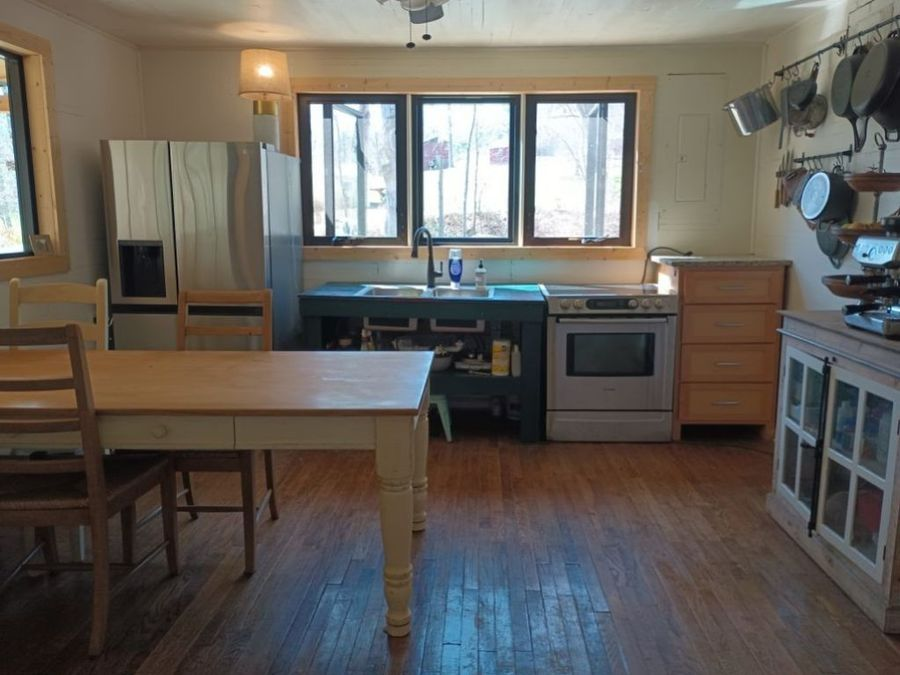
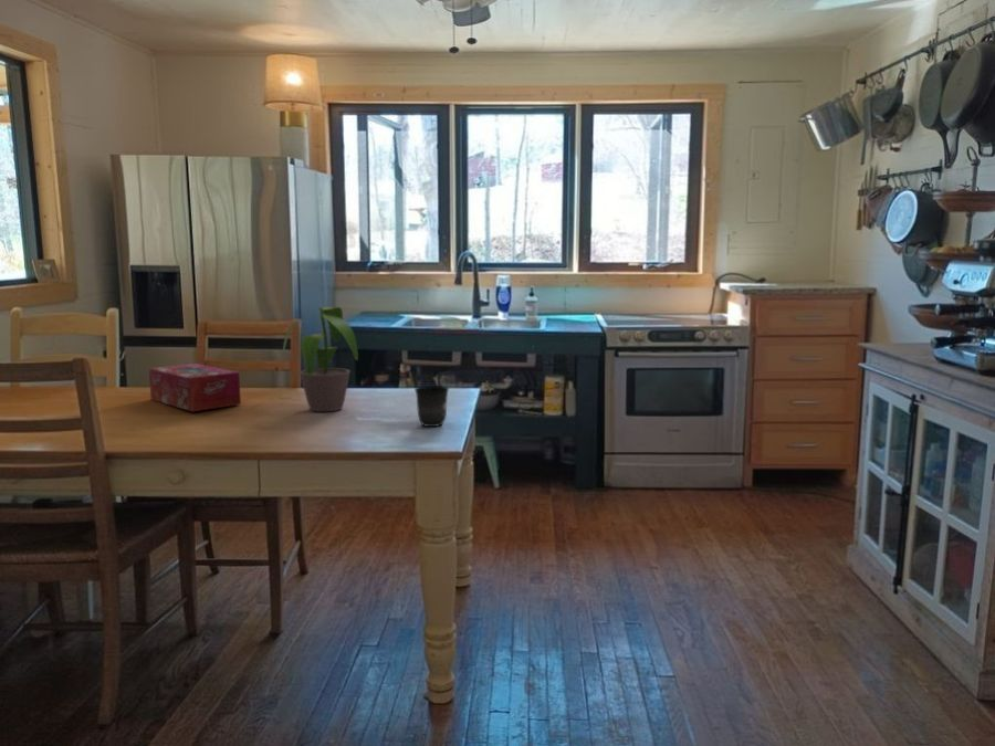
+ mug (433, 404)
+ potted plant (323, 358)
+ tissue box (193, 386)
